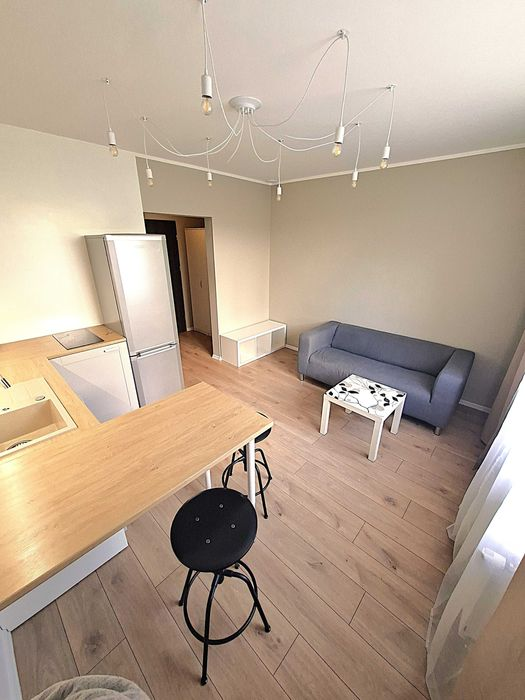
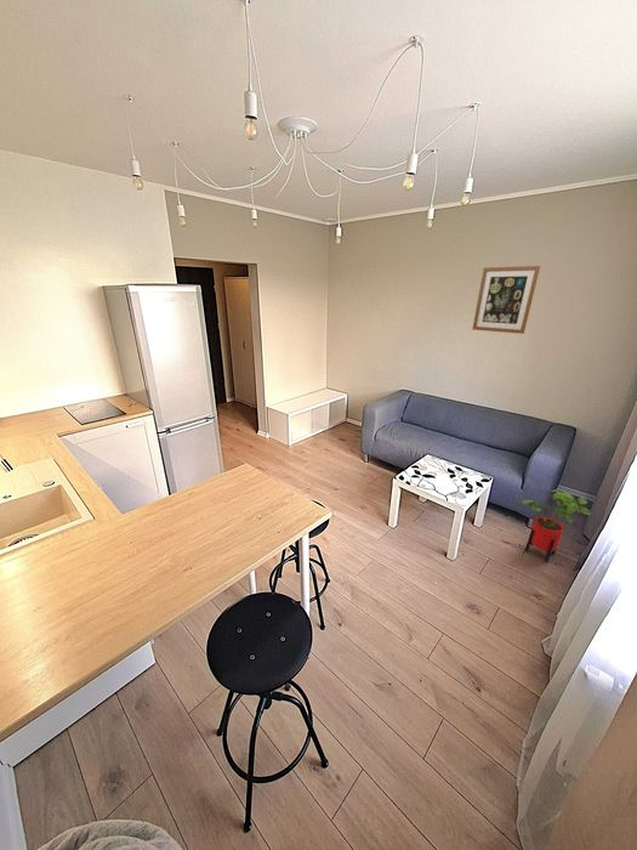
+ wall art (504, 300)
+ house plant (550, 521)
